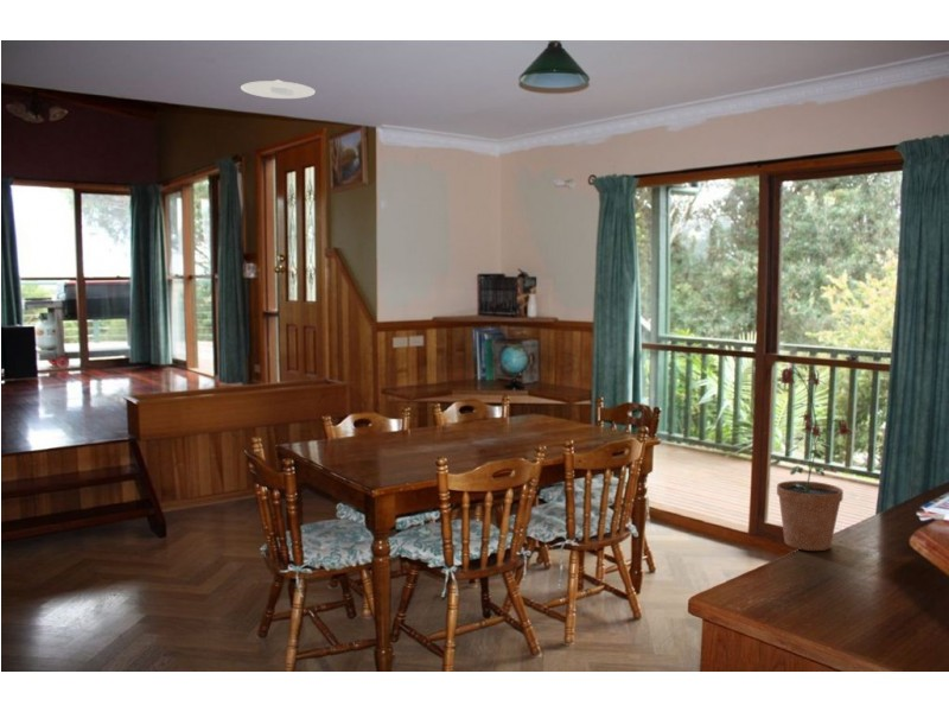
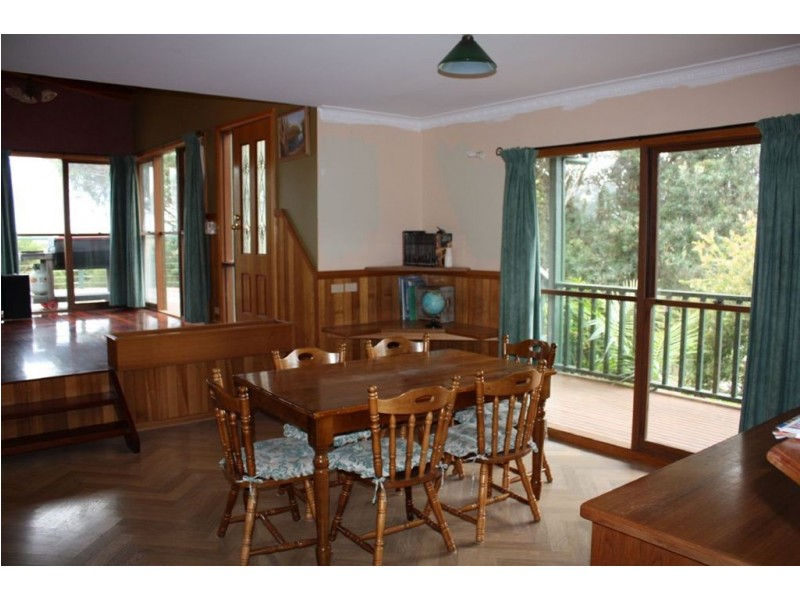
- recessed light (278, 85)
- potted plant (814, 457)
